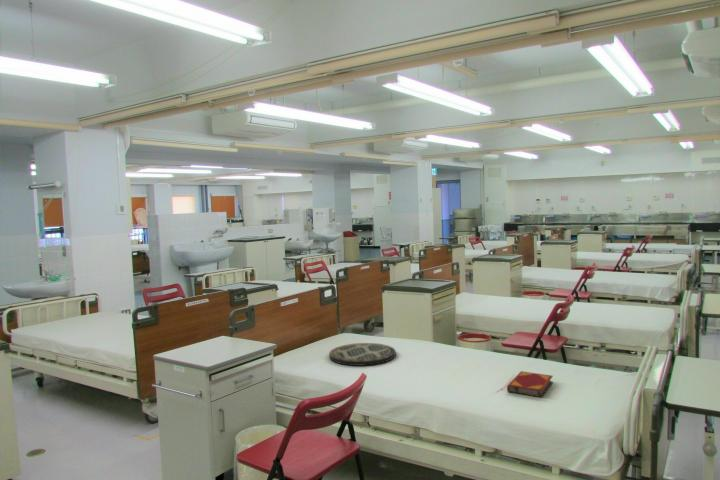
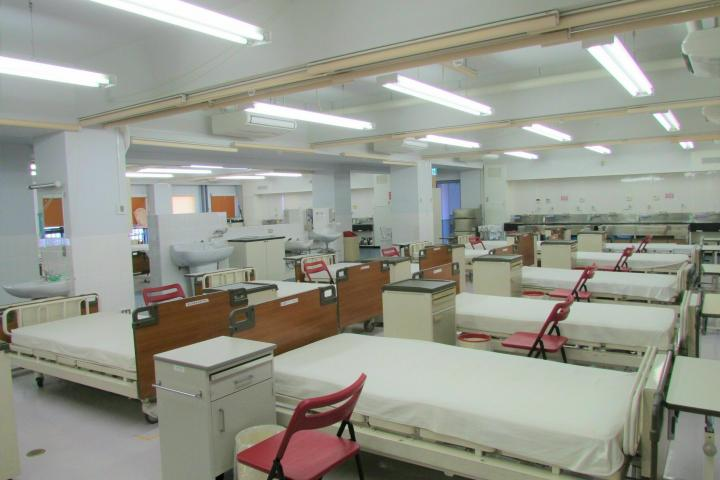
- hardback book (530, 383)
- tray (362, 353)
